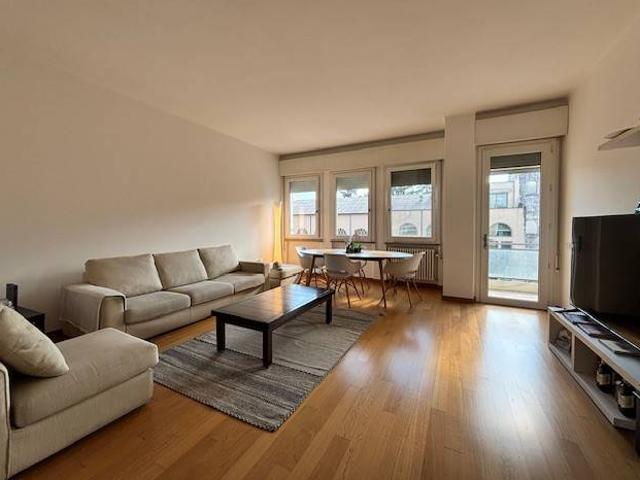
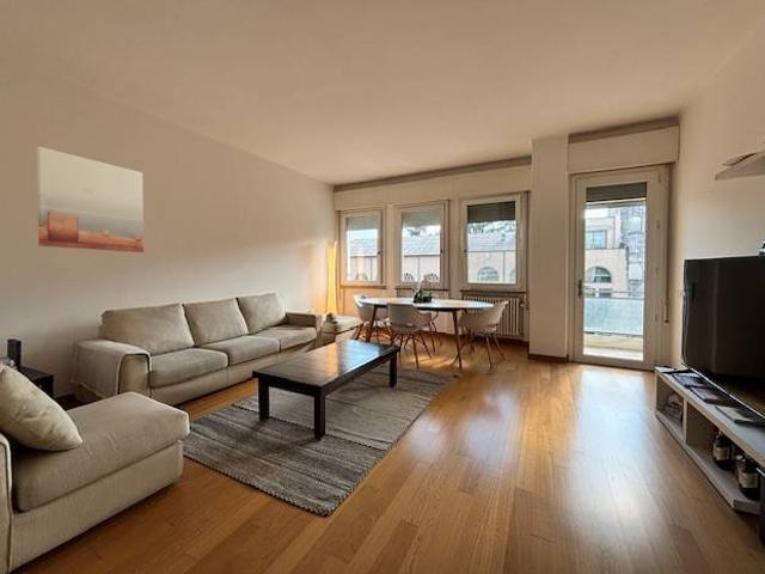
+ wall art (96, 204)
